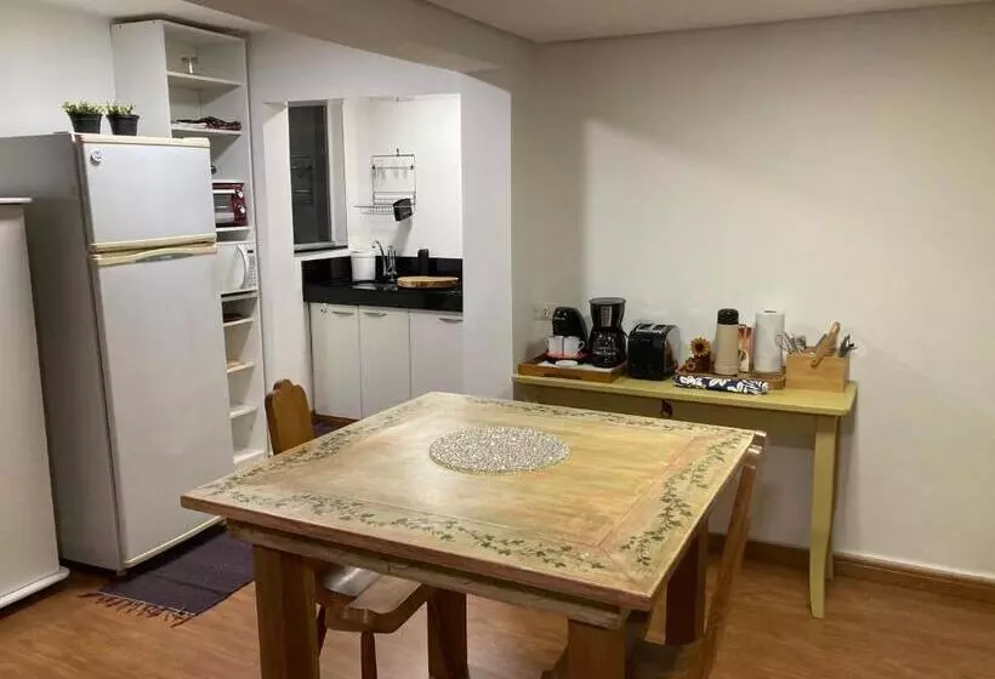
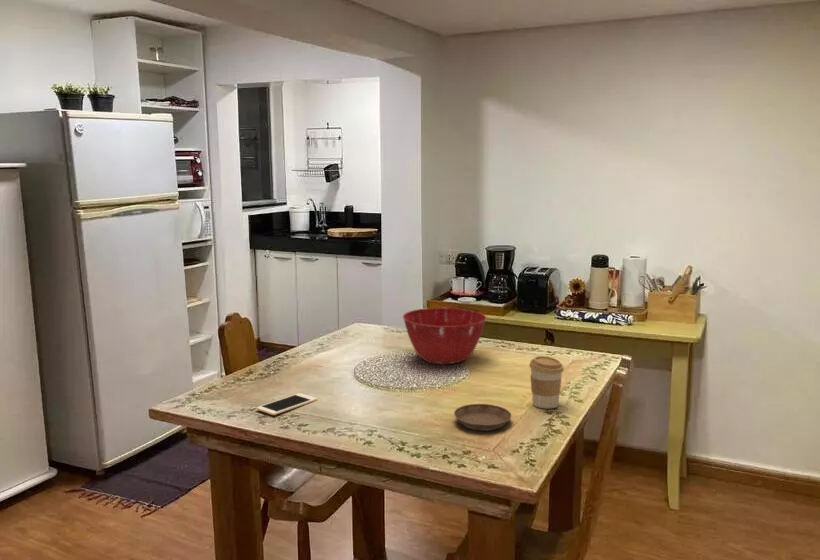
+ coffee cup (546, 381)
+ saucer (482, 418)
+ cell phone (287, 403)
+ mixing bowl (444, 337)
